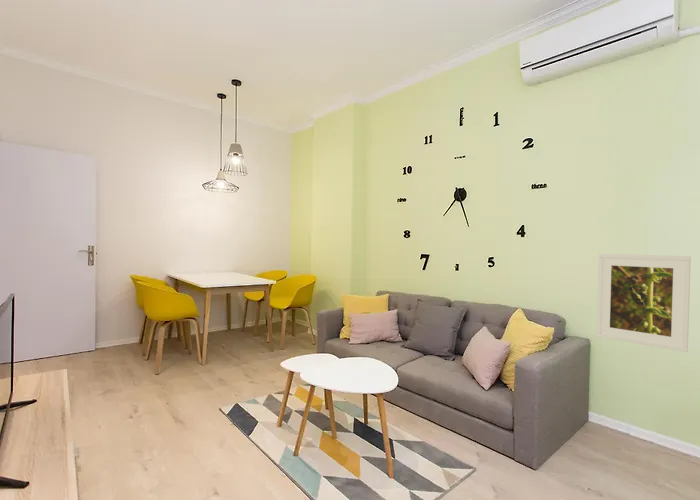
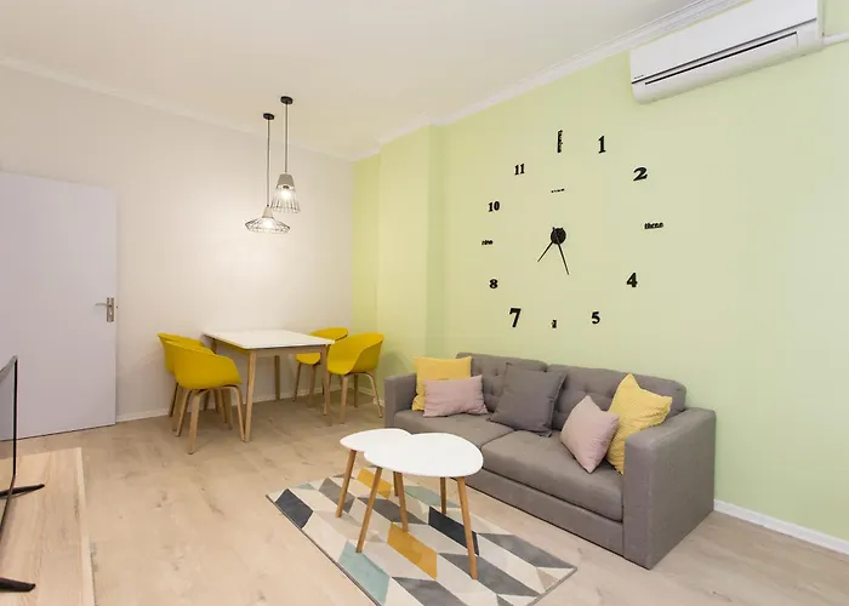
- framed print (640, 299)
